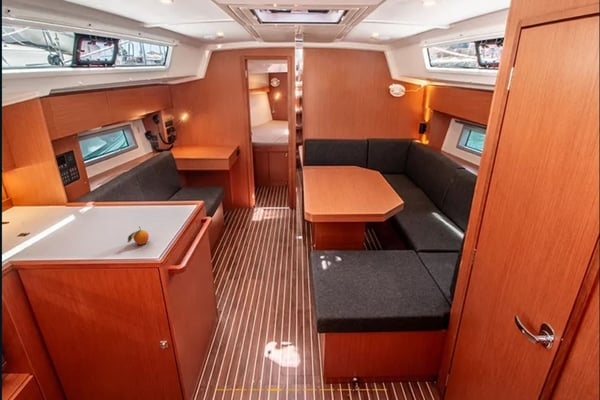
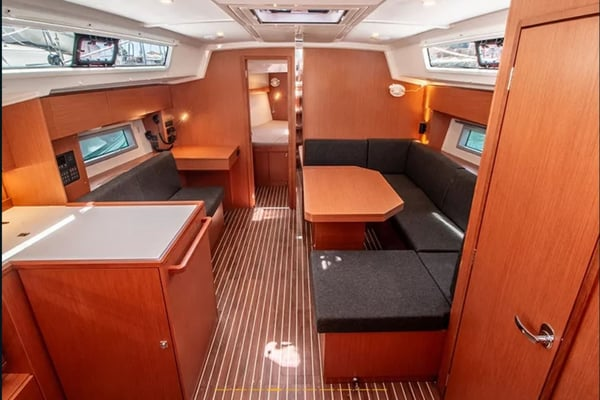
- fruit (136, 236)
